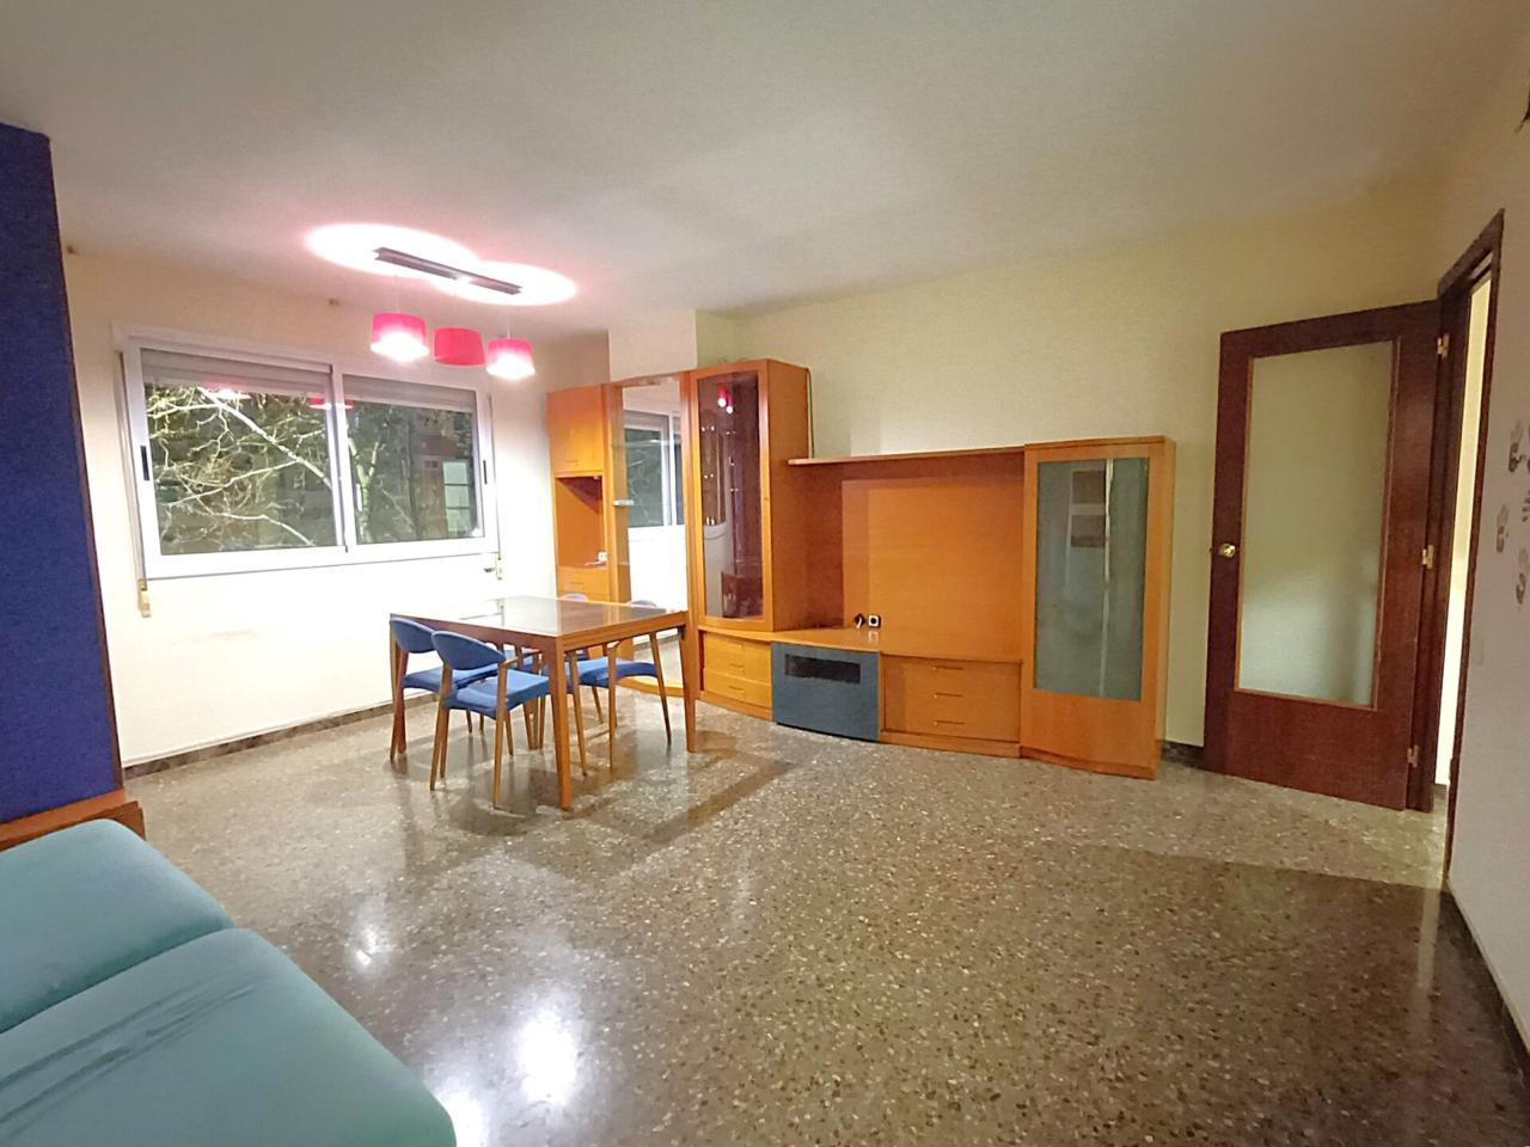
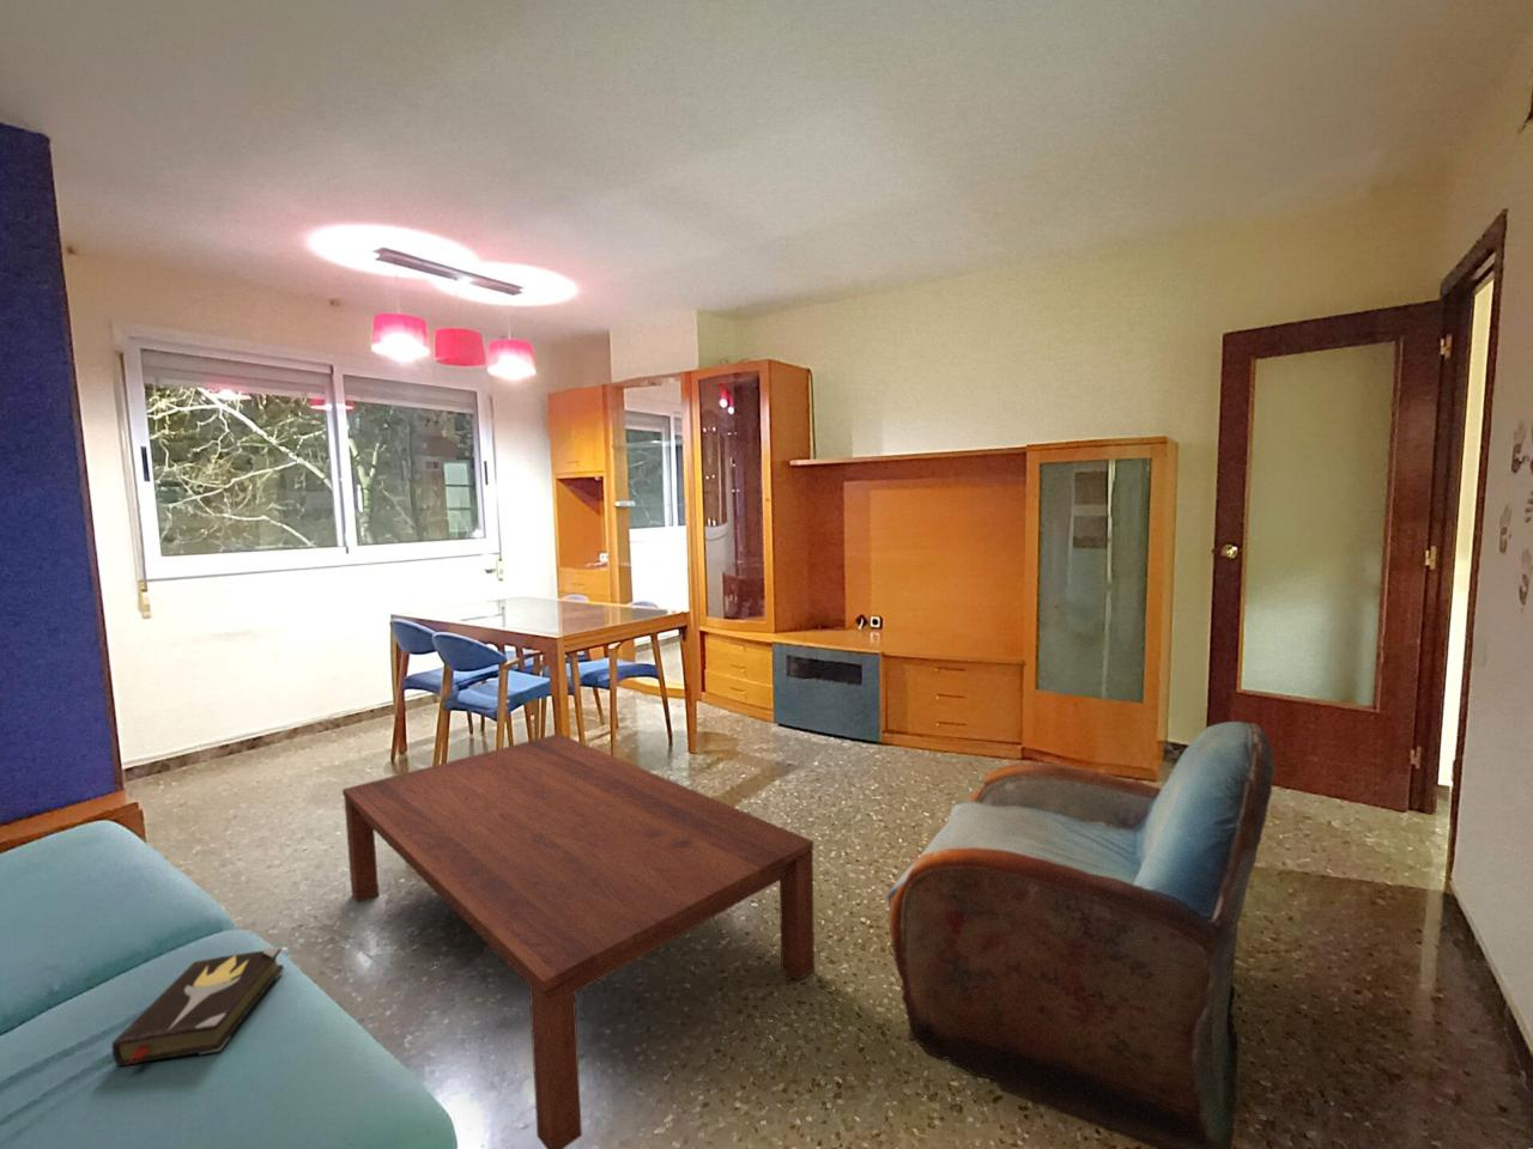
+ coffee table (556, 870)
+ hardback book (205, 999)
+ armchair (1068, 858)
